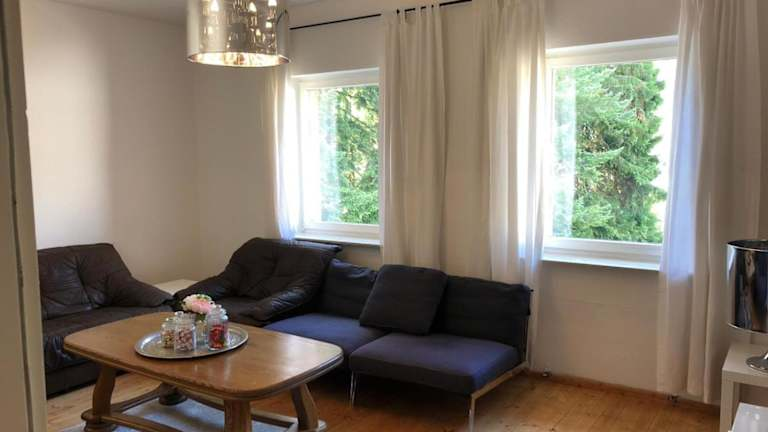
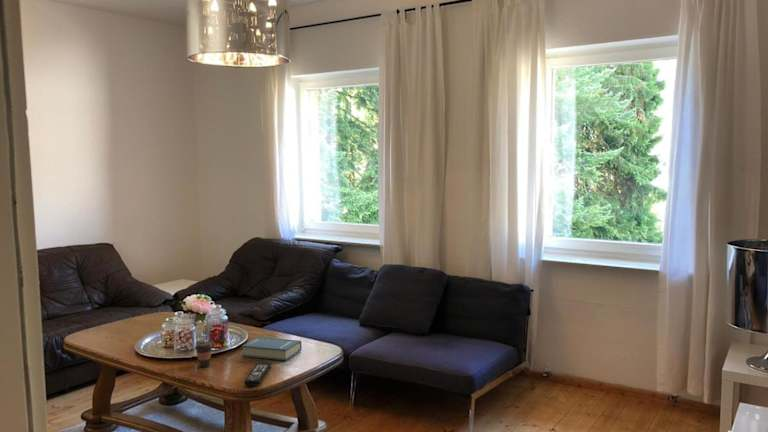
+ book (272, 348)
+ coffee cup (204, 354)
+ remote control (258, 373)
